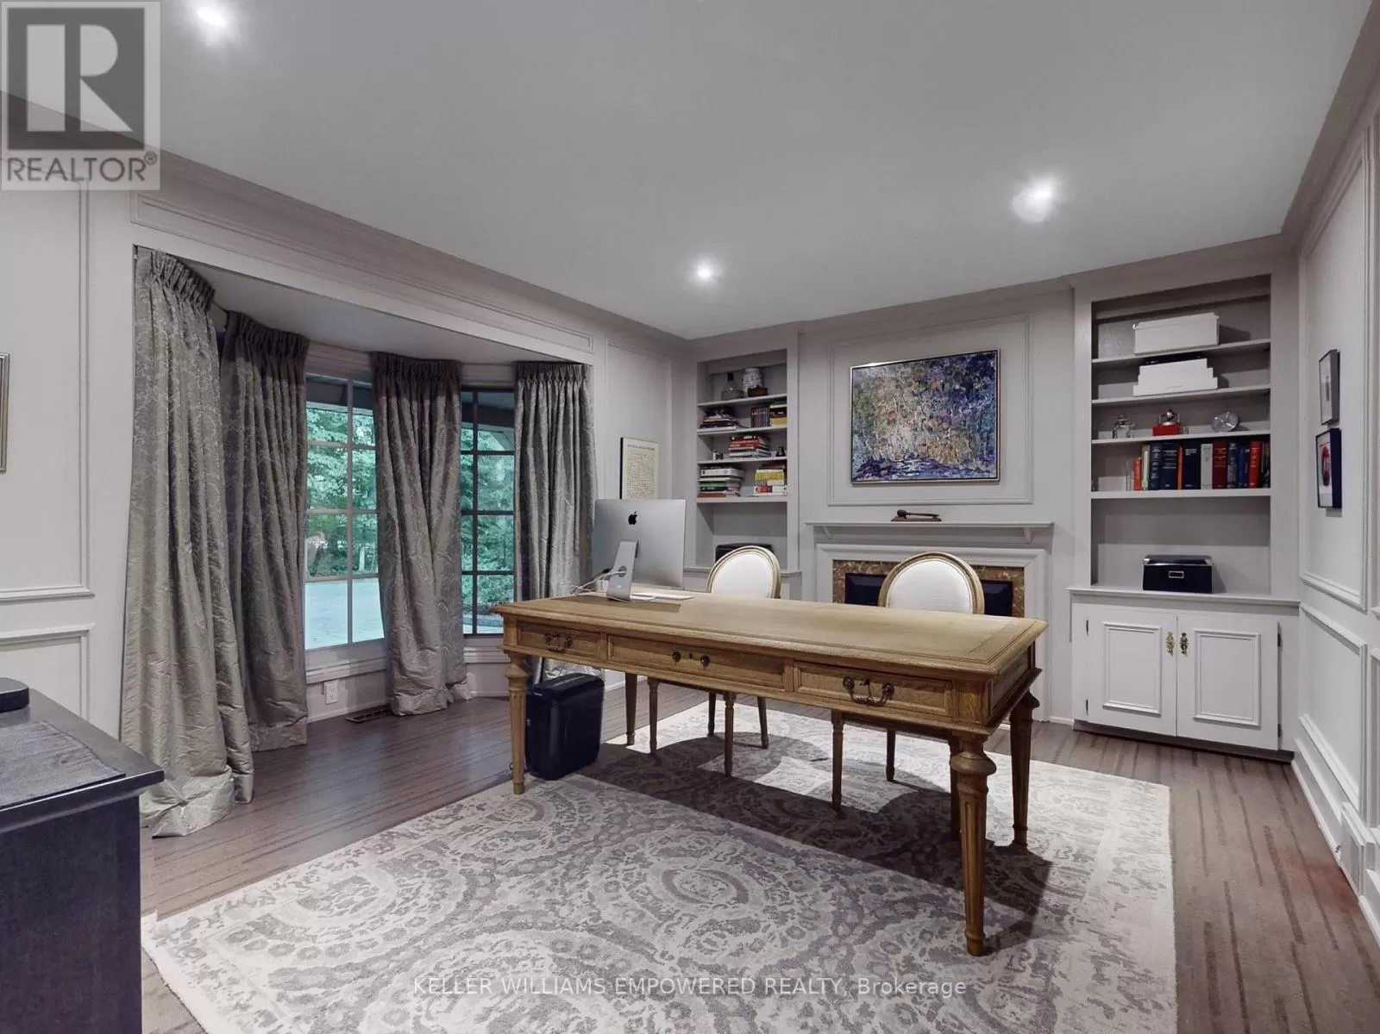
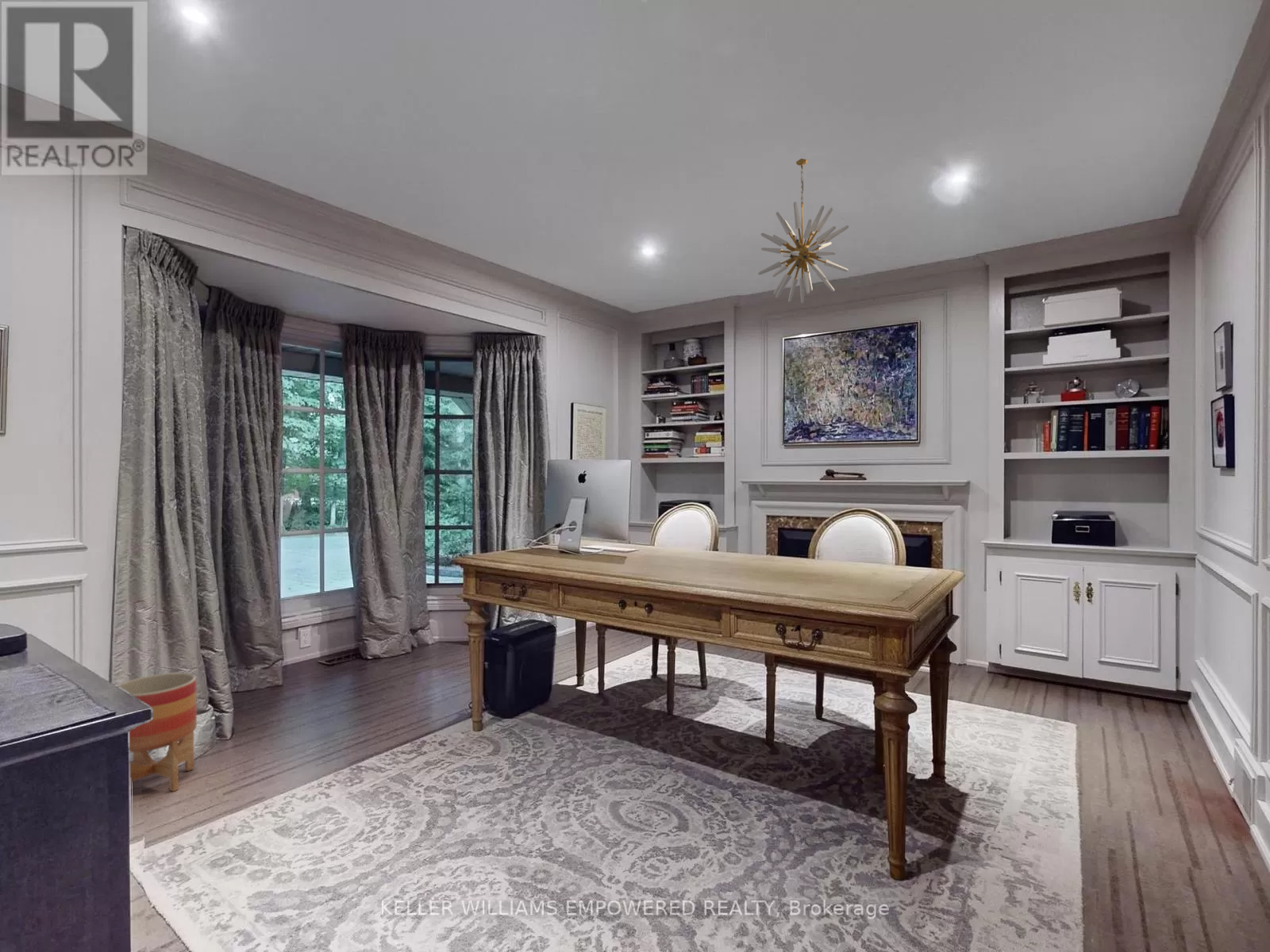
+ planter (155, 733)
+ chandelier (802, 232)
